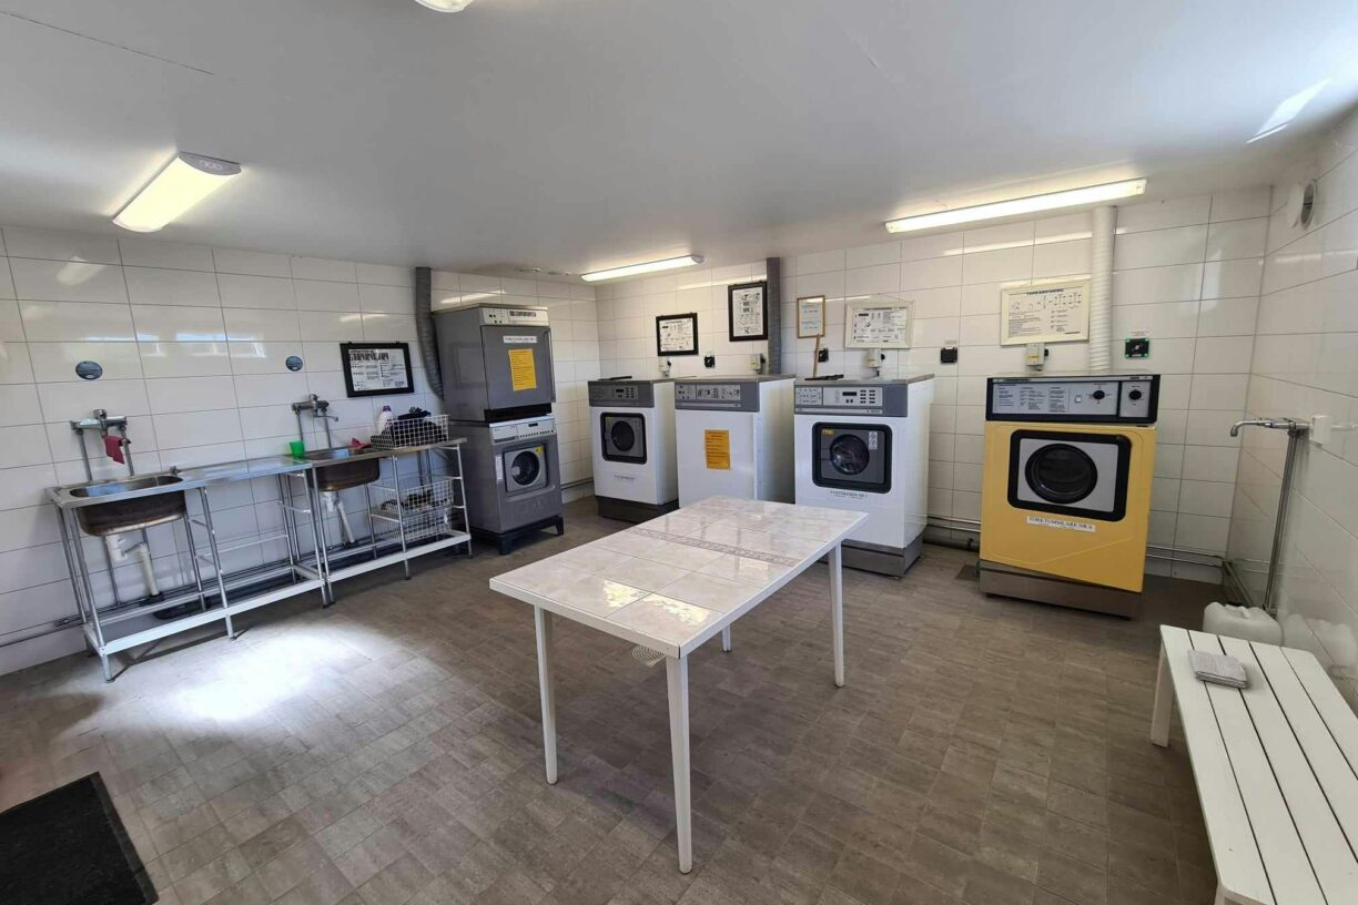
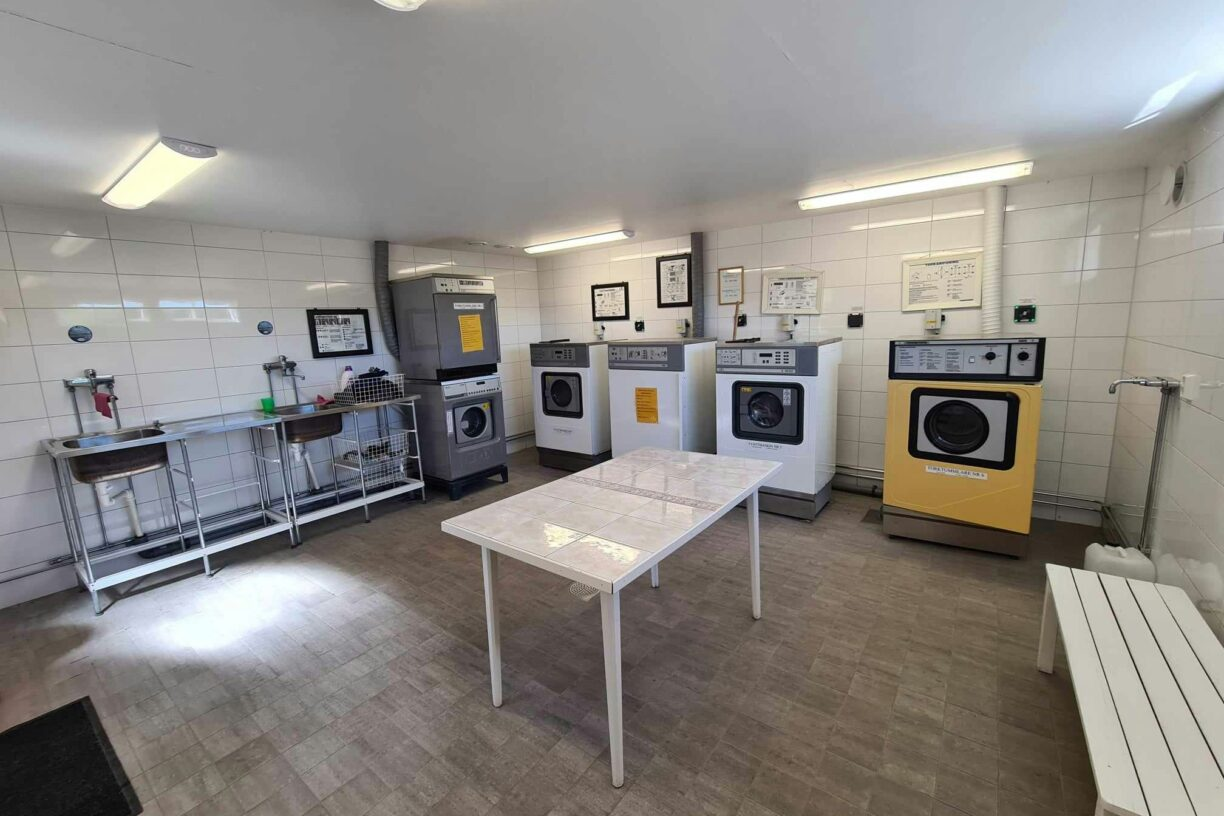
- washcloth (1216, 667)
